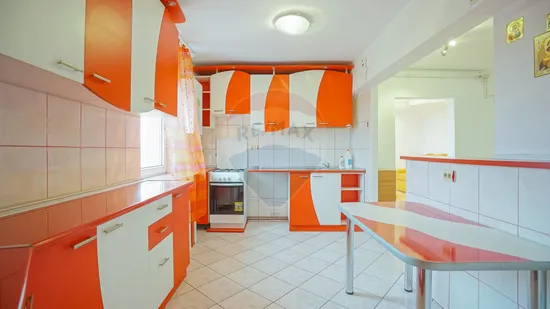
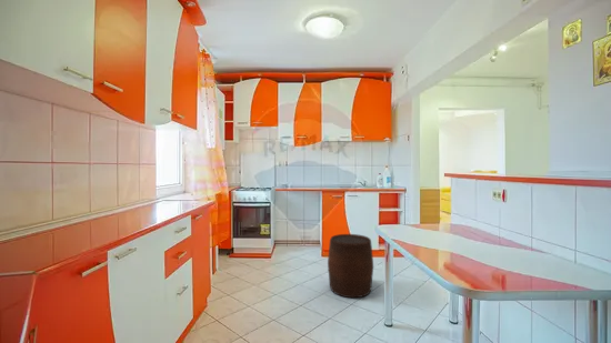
+ stool (350, 263)
